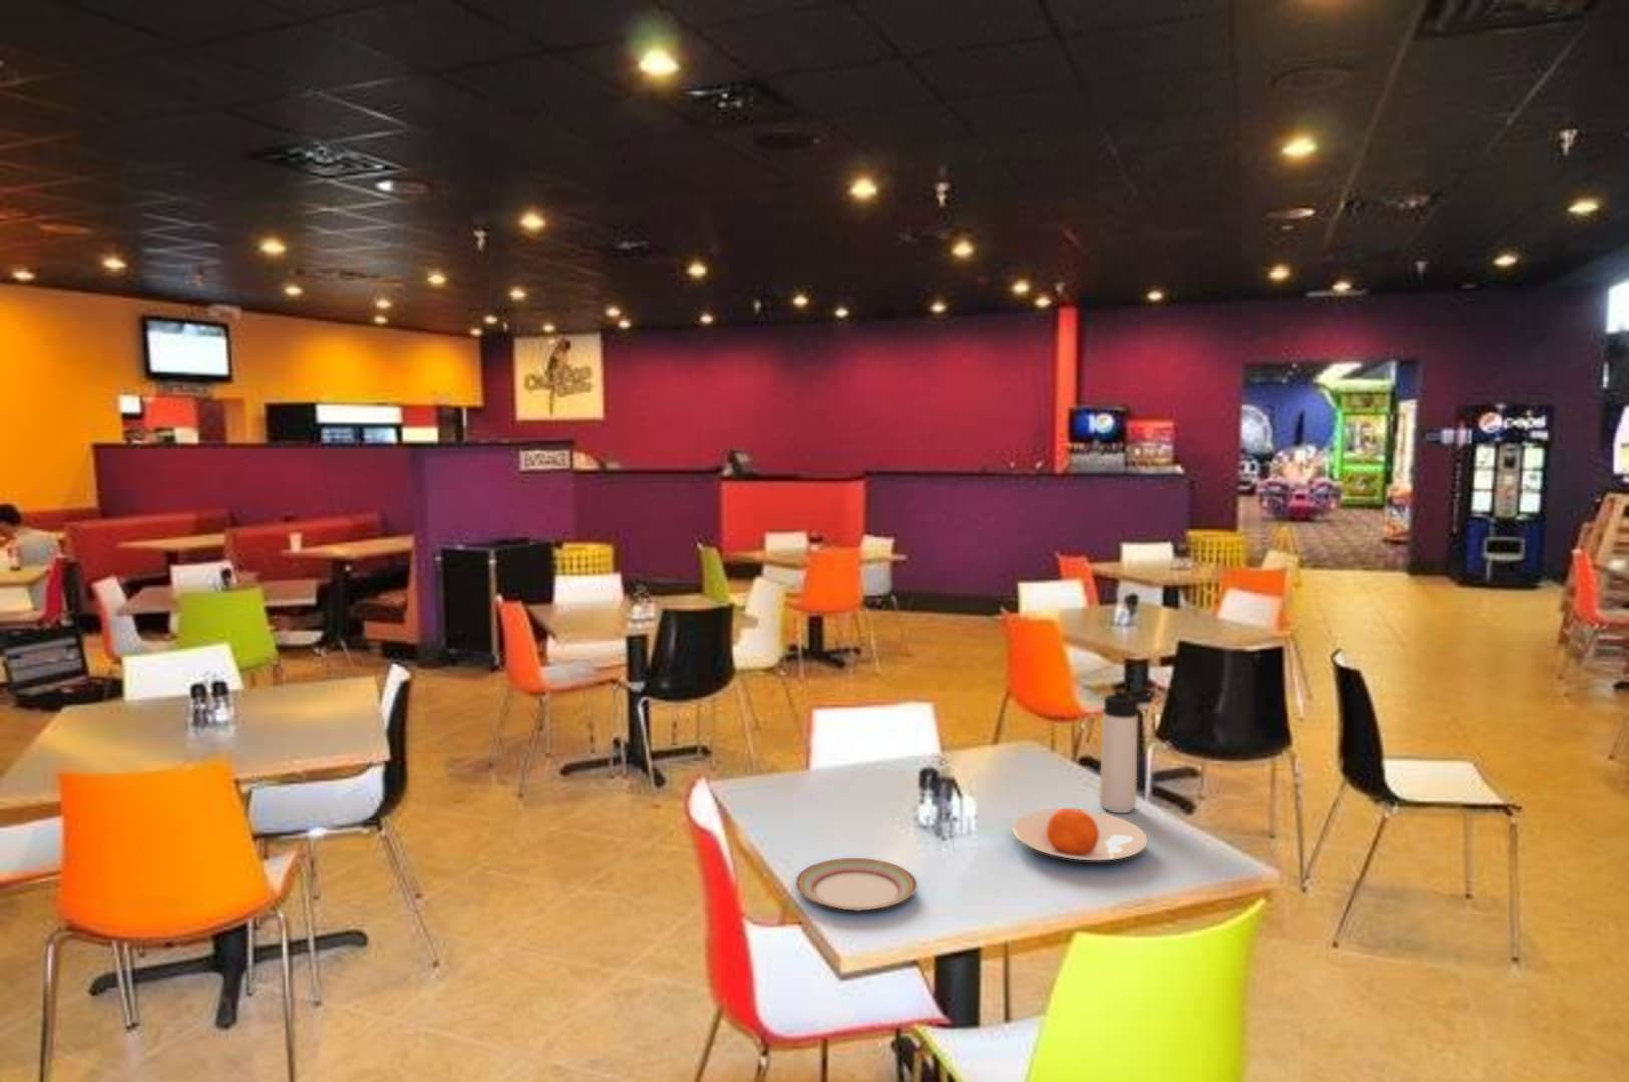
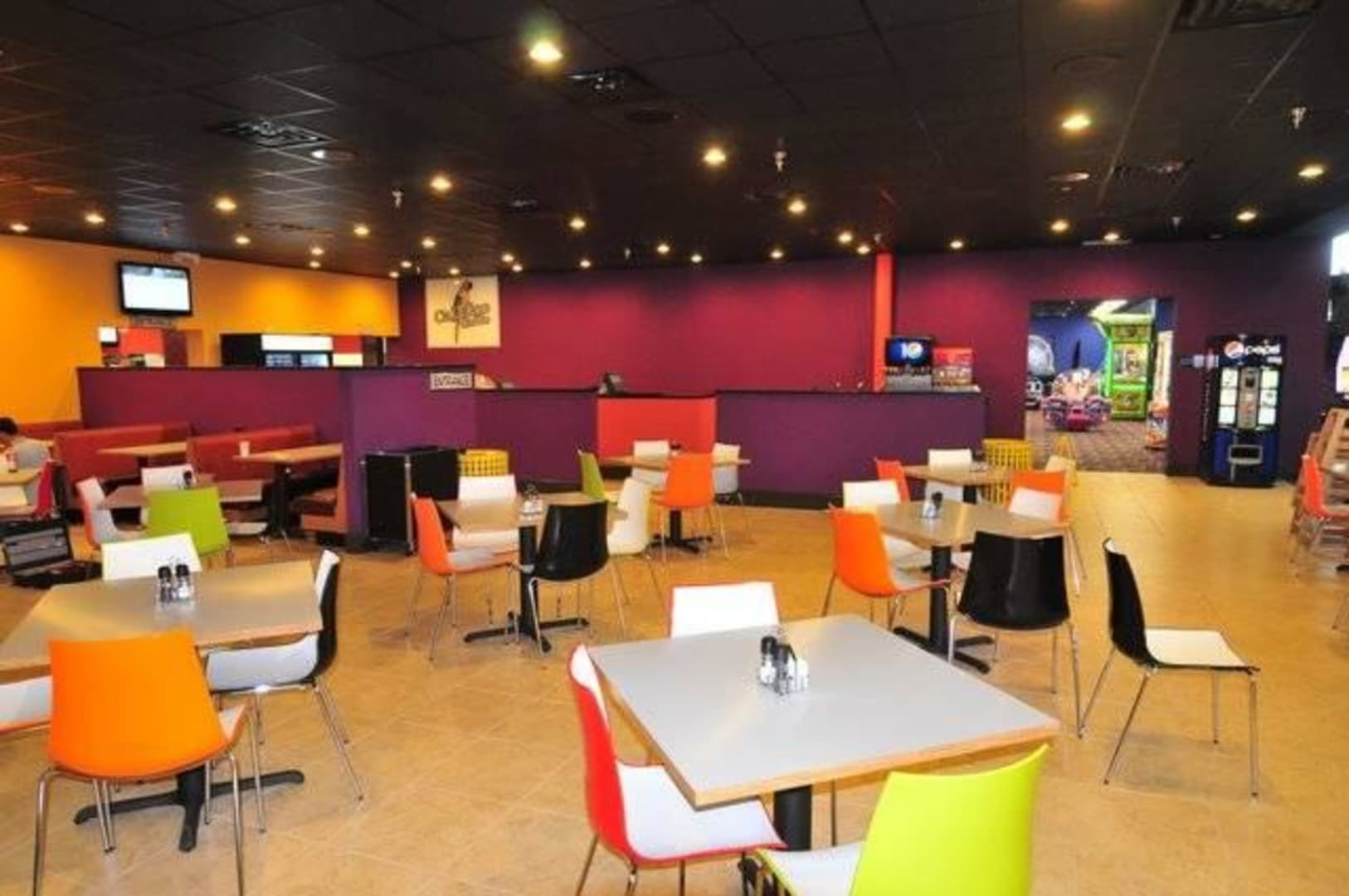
- thermos bottle (1127, 750)
- plate (1080, 827)
- plate (856, 886)
